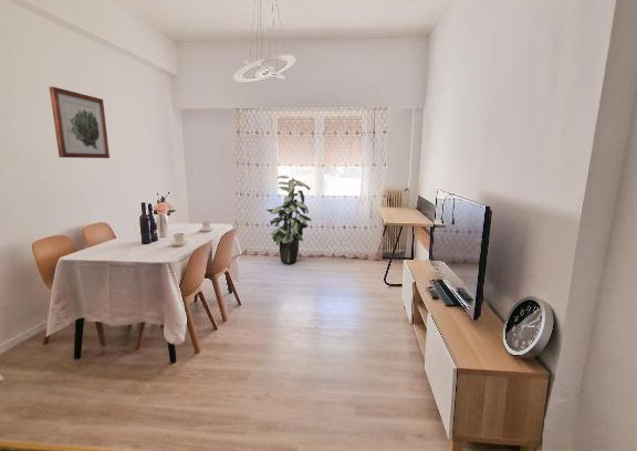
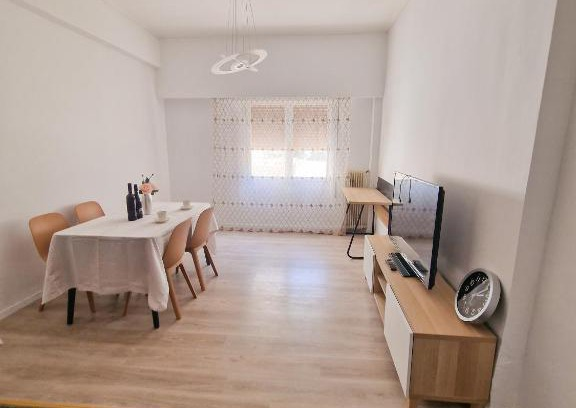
- wall art (82, 126)
- indoor plant (288, 219)
